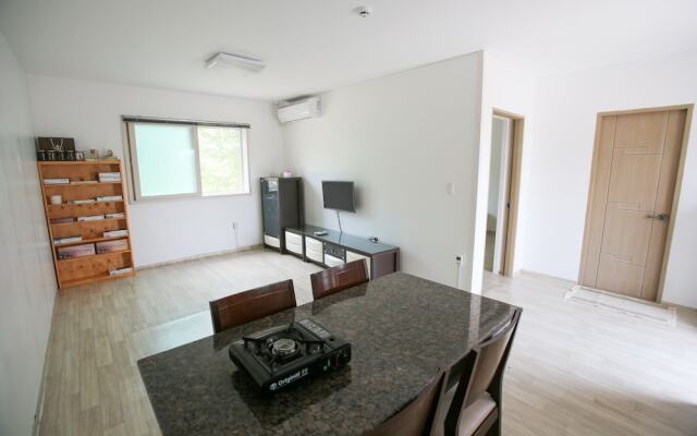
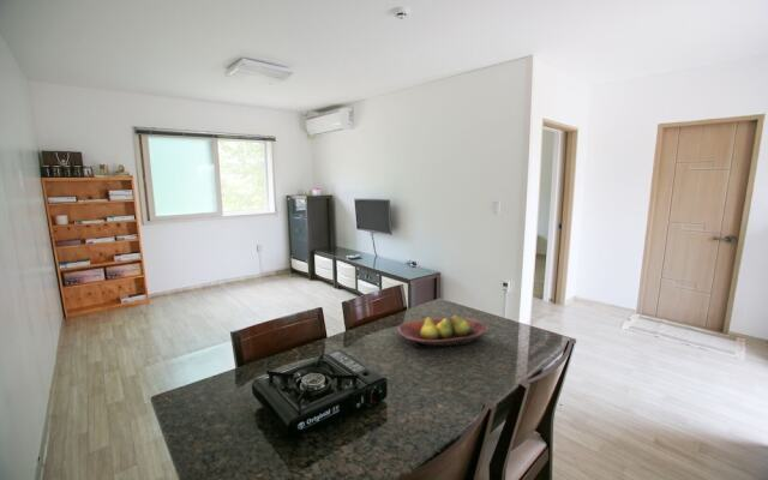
+ fruit bowl (442, 329)
